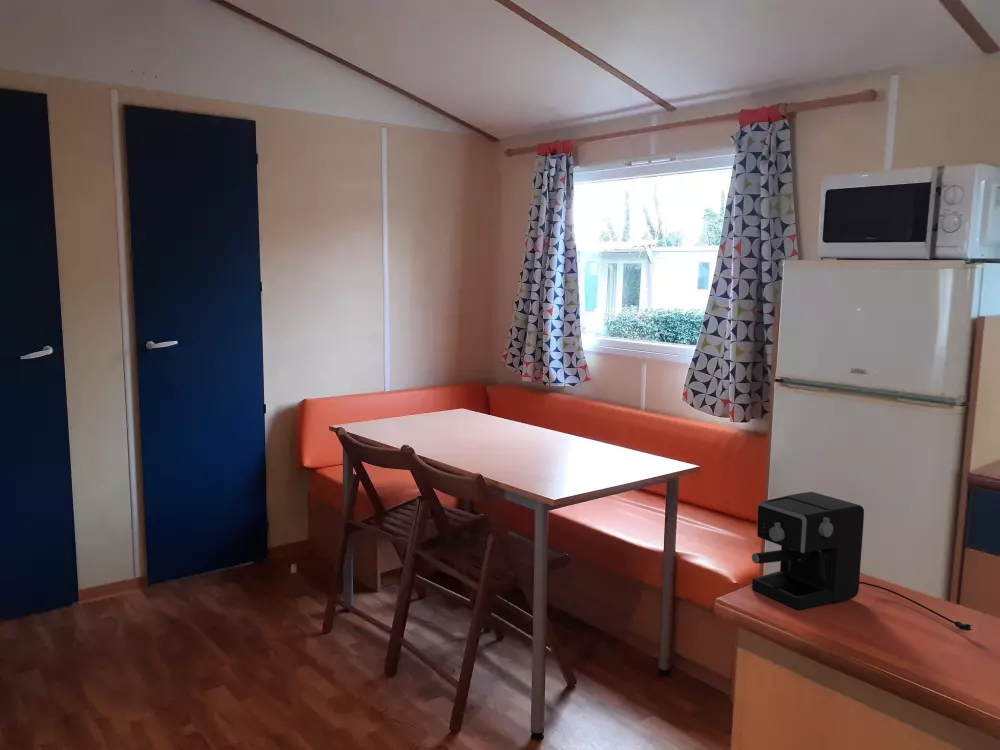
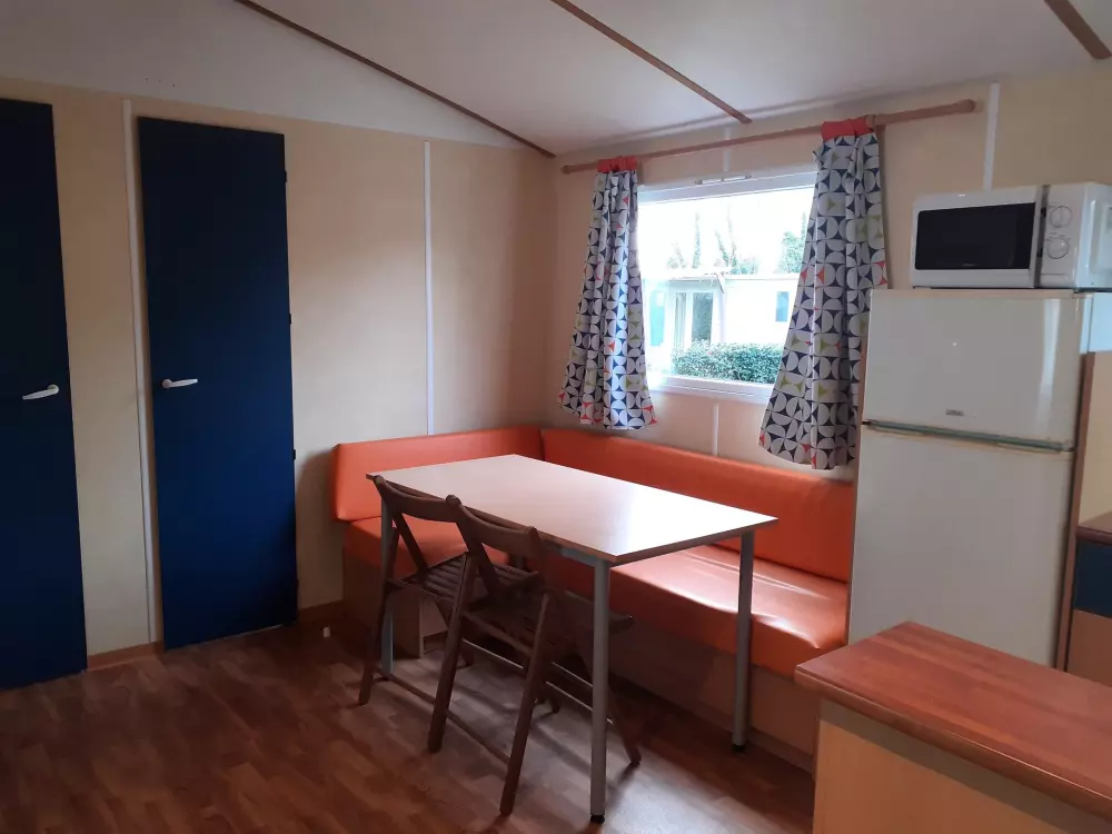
- coffee maker (853, 562)
